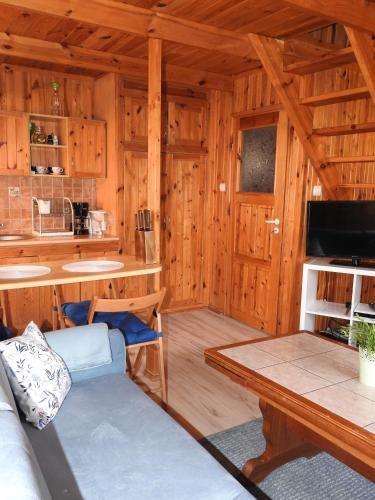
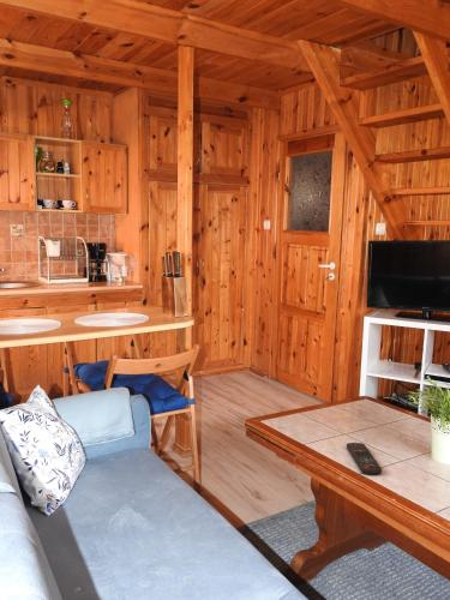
+ remote control (362, 457)
